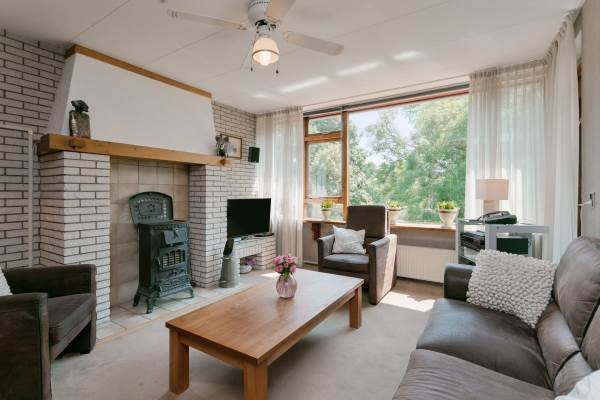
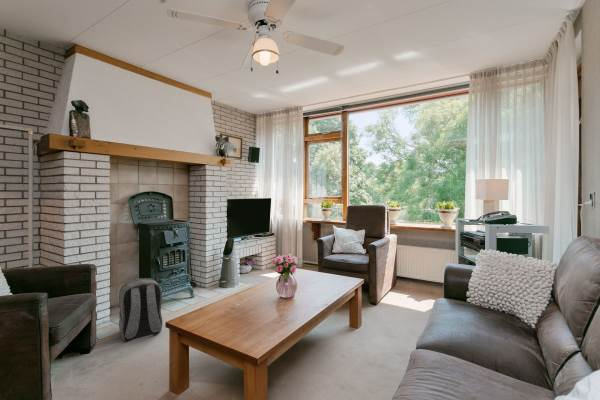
+ backpack (141, 307)
